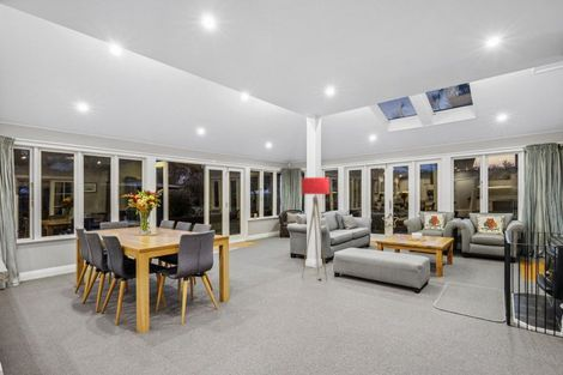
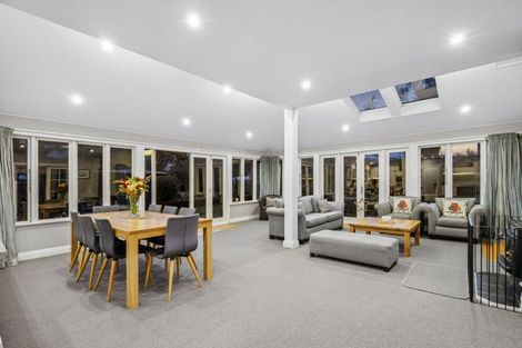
- floor lamp (315, 228)
